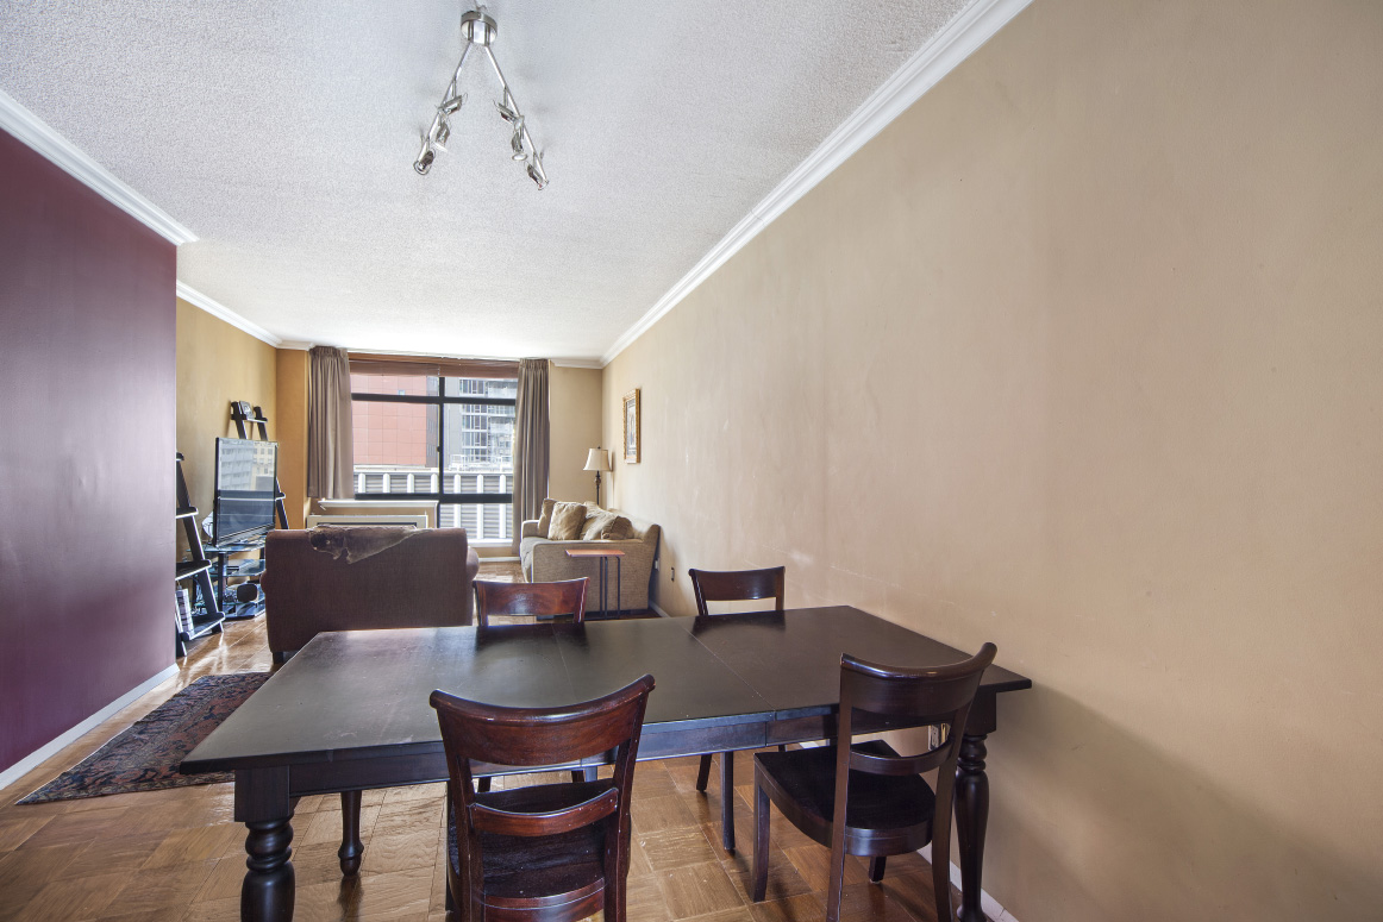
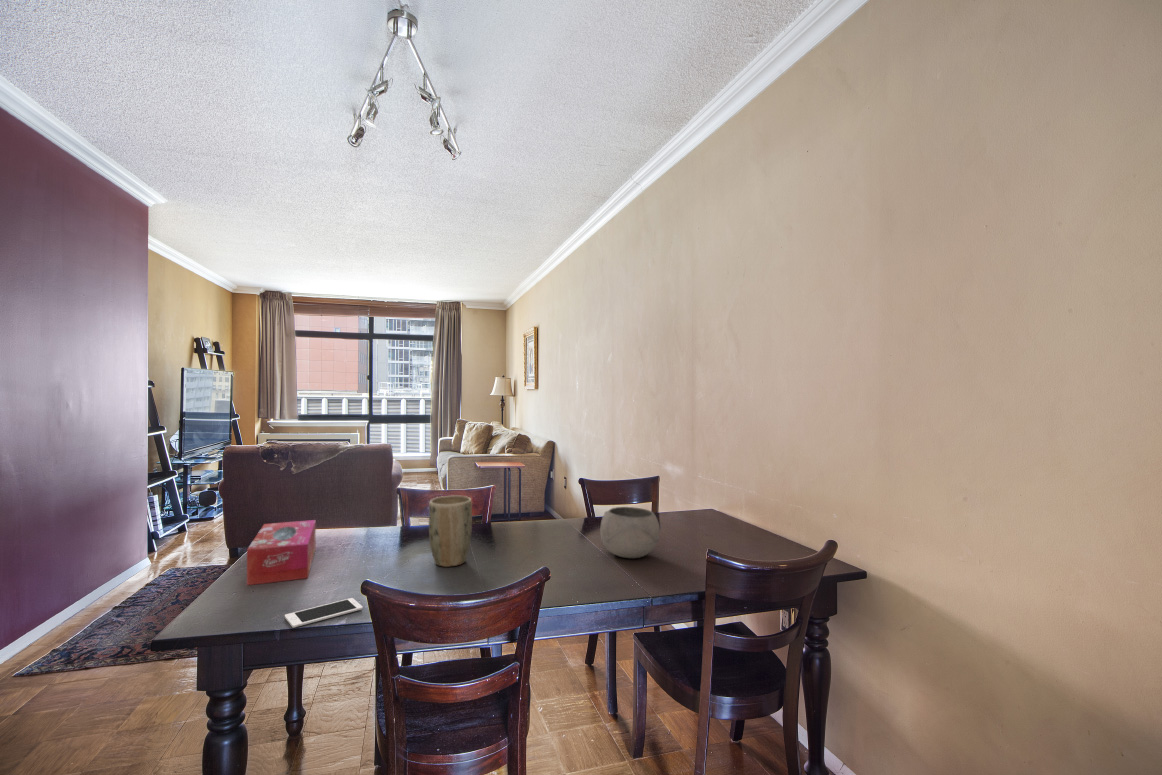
+ bowl (629, 532)
+ tissue box (284, 549)
+ cell phone (324, 612)
+ plant pot (450, 530)
